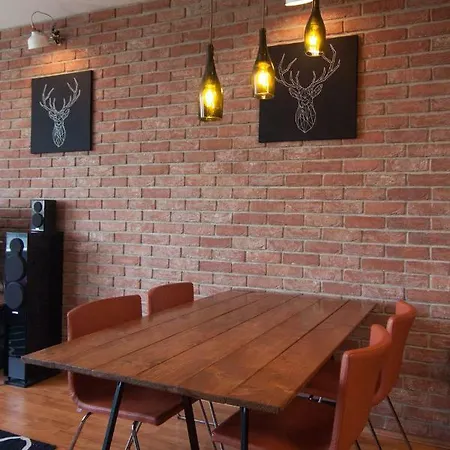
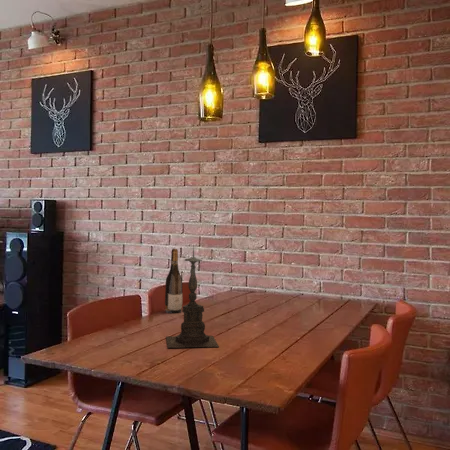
+ wine bottle (174, 280)
+ candle holder (192, 293)
